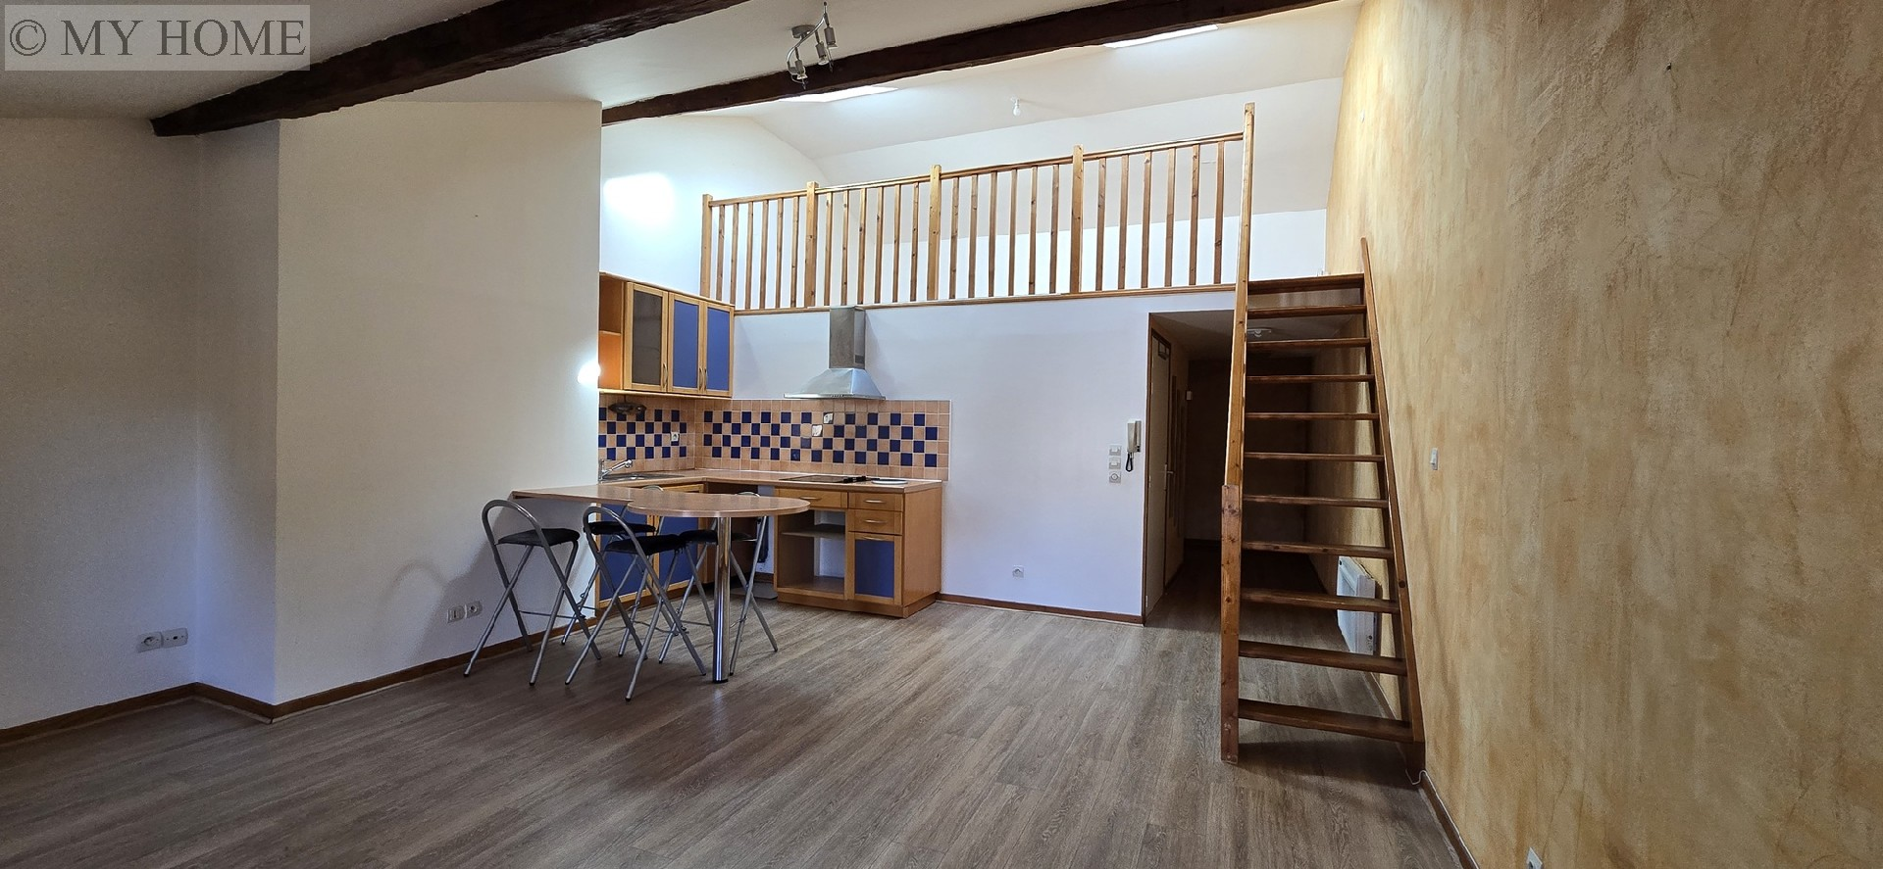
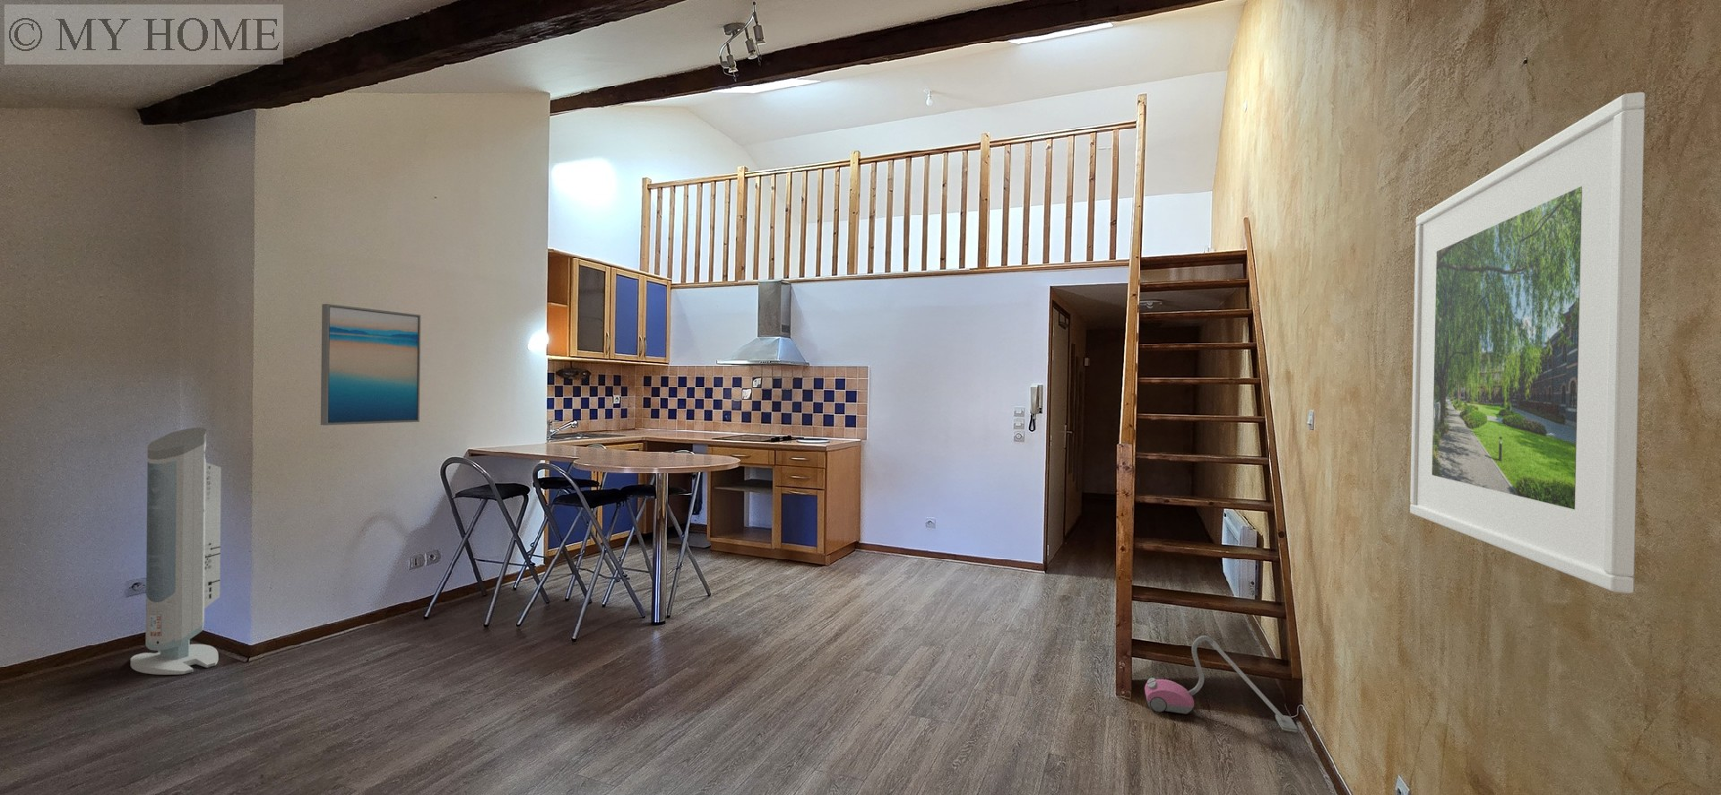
+ vacuum cleaner (1203, 675)
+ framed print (1496, 357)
+ wall art (373, 367)
+ air purifier (177, 544)
